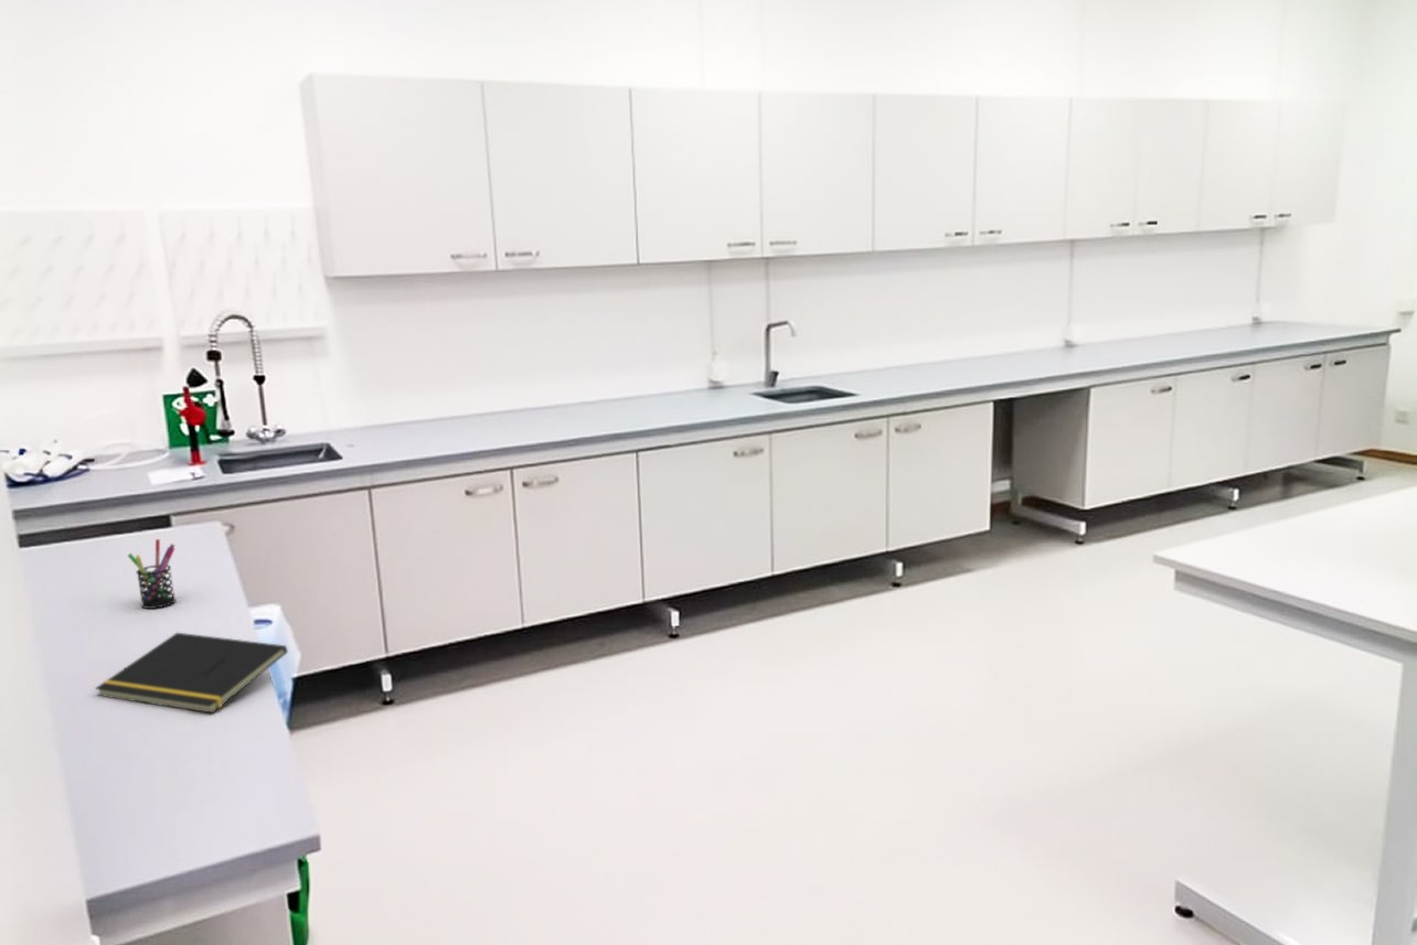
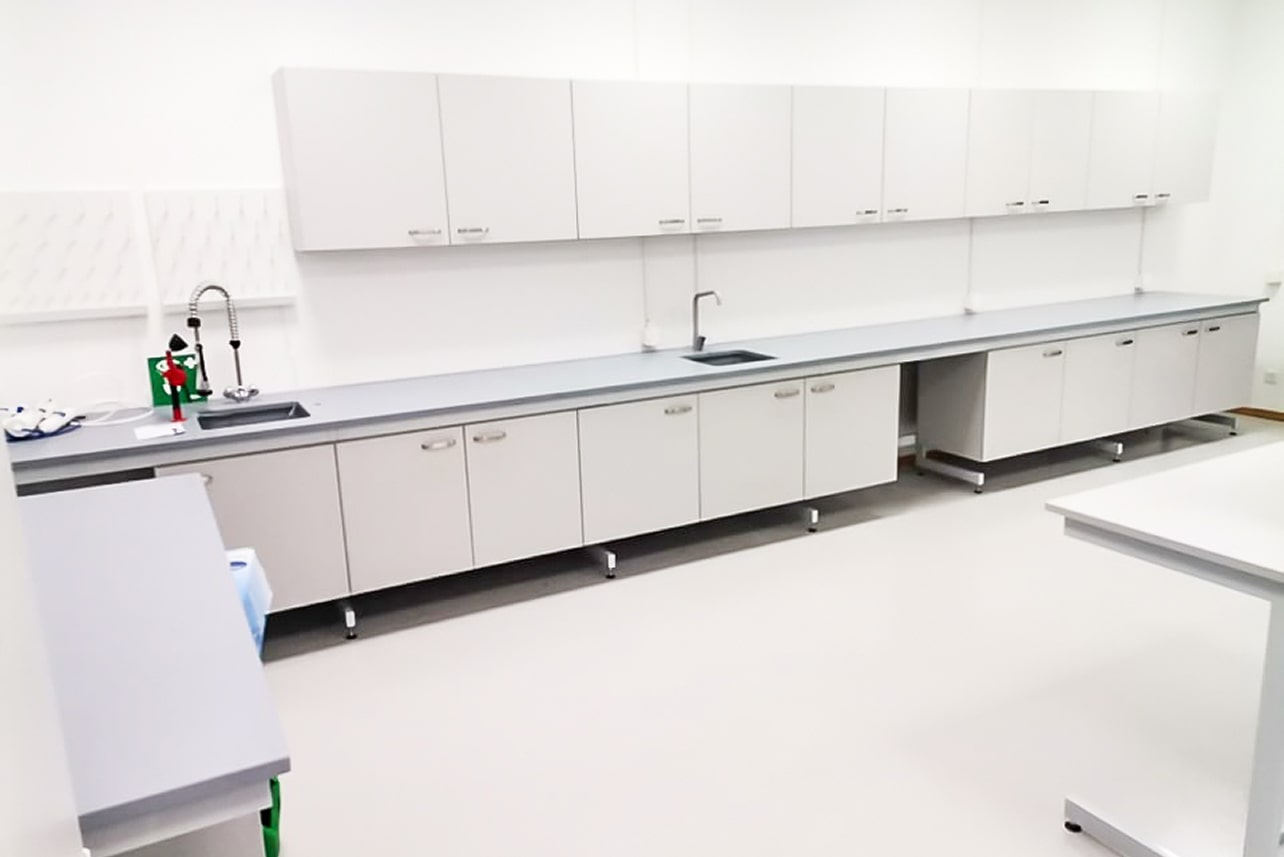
- pen holder (151, 572)
- notepad (193, 669)
